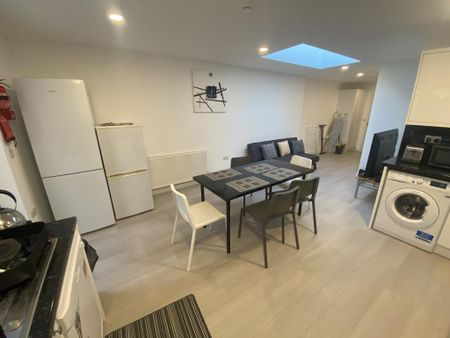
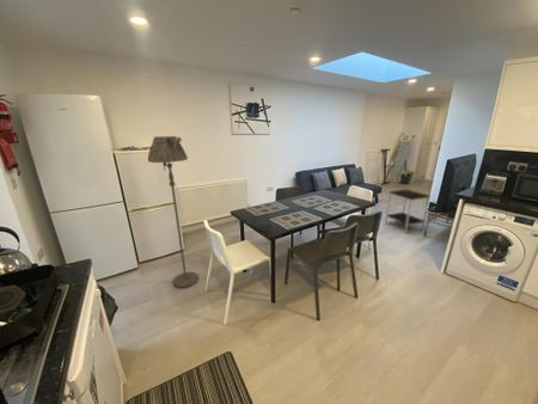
+ floor lamp (176, 215)
+ side table (408, 210)
